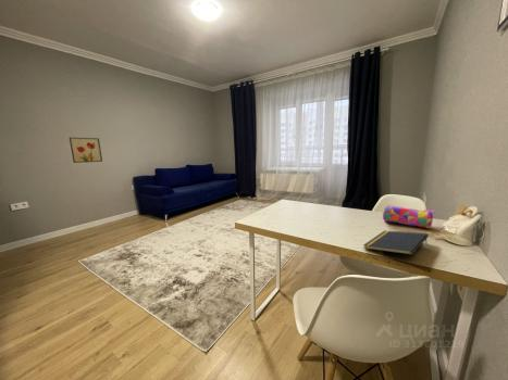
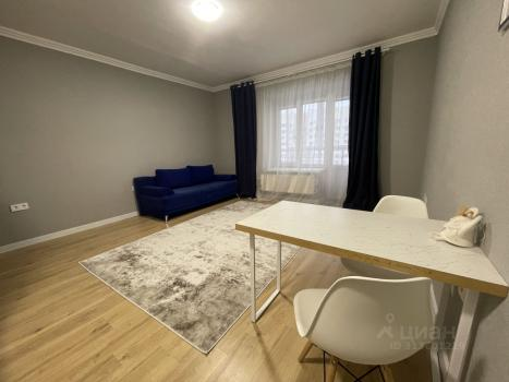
- wall art (86, 150)
- notepad (396, 240)
- pencil case (407, 215)
